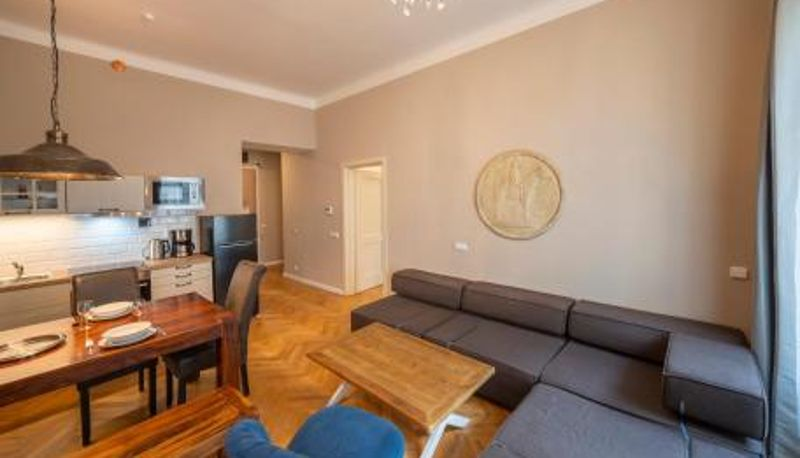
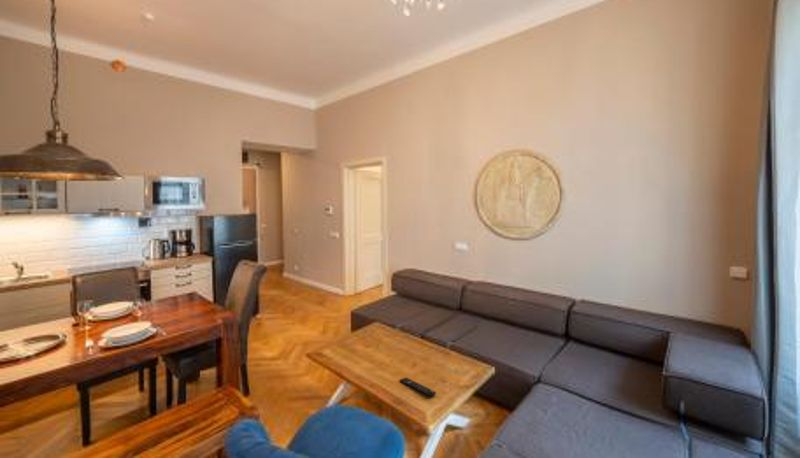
+ remote control (417, 386)
